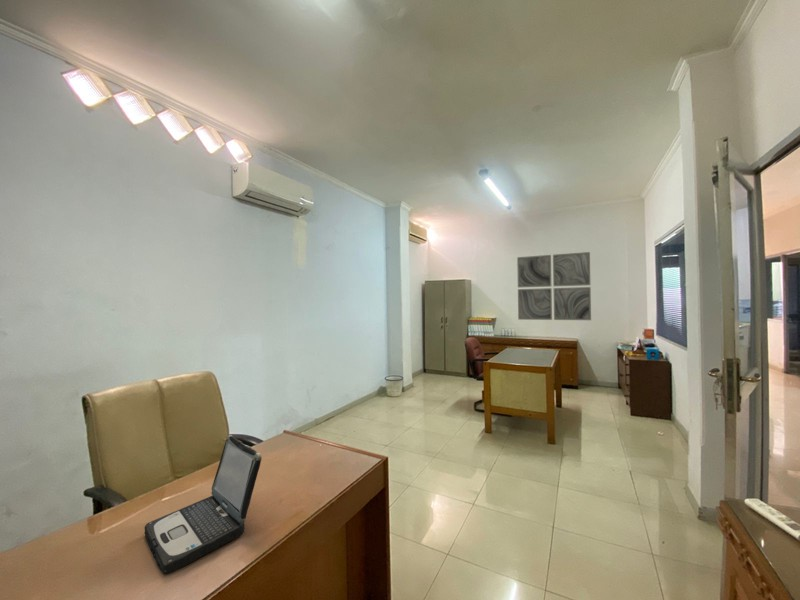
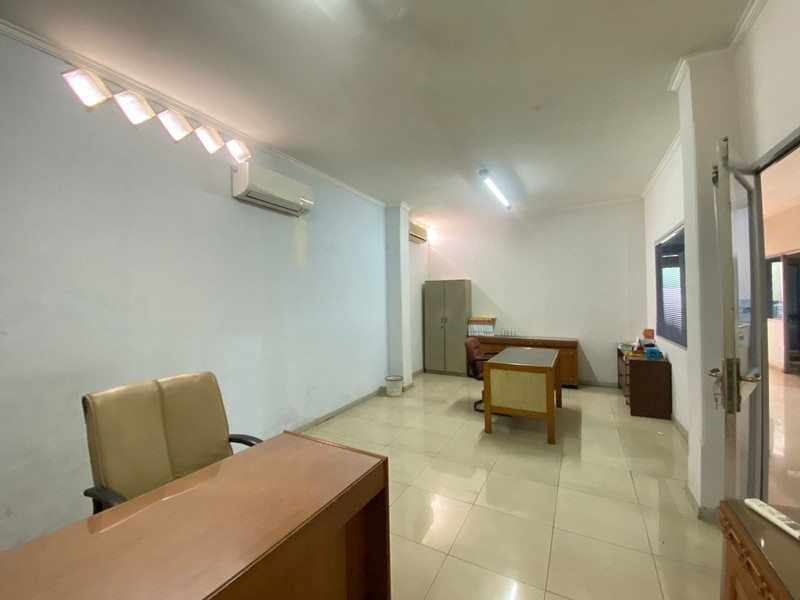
- wall art (551, 288)
- laptop (211, 492)
